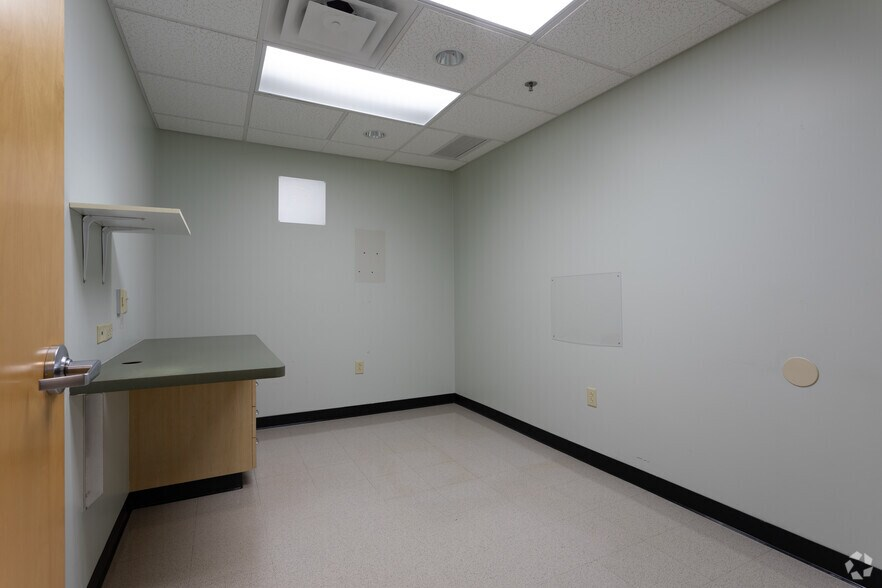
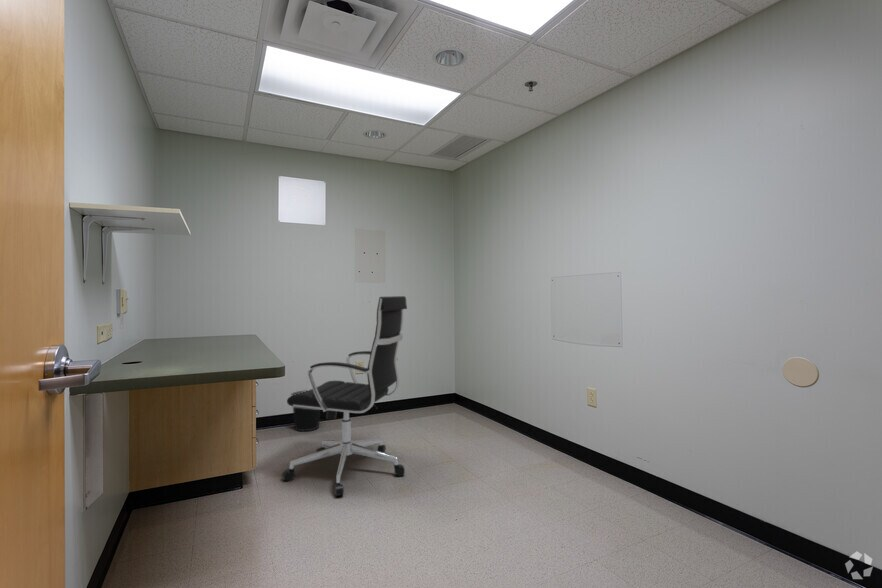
+ chair (350, 384)
+ wastebasket (306, 410)
